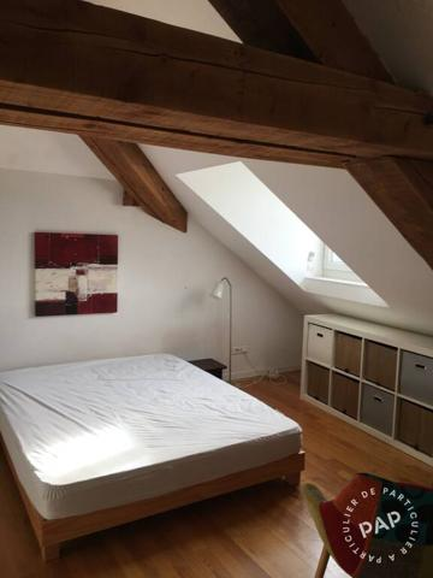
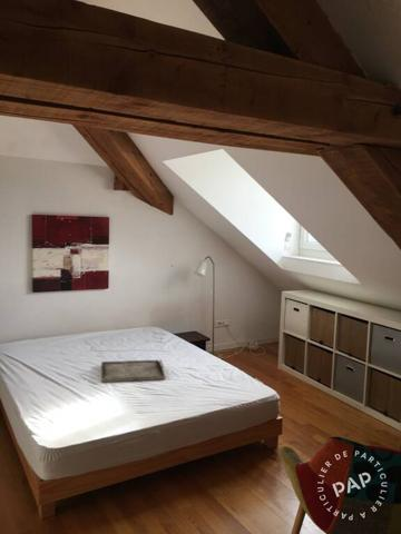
+ serving tray (131, 366)
